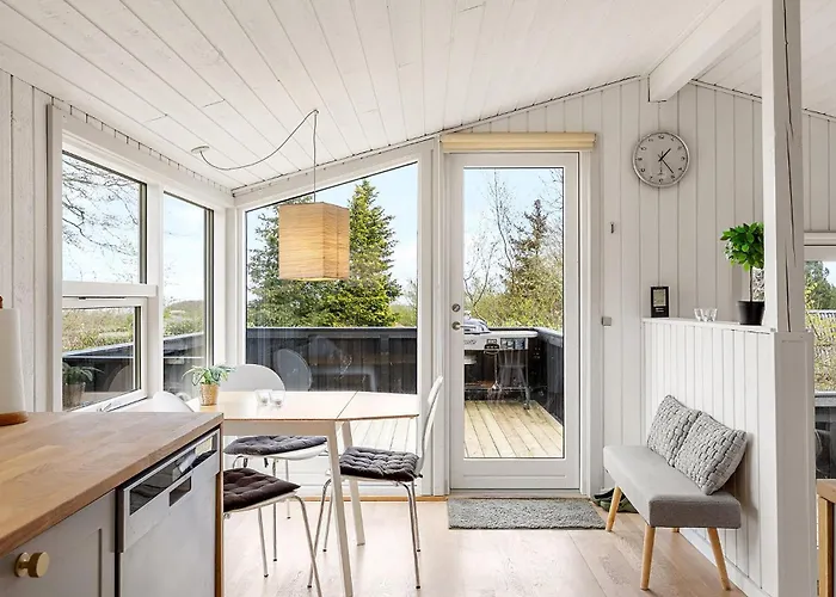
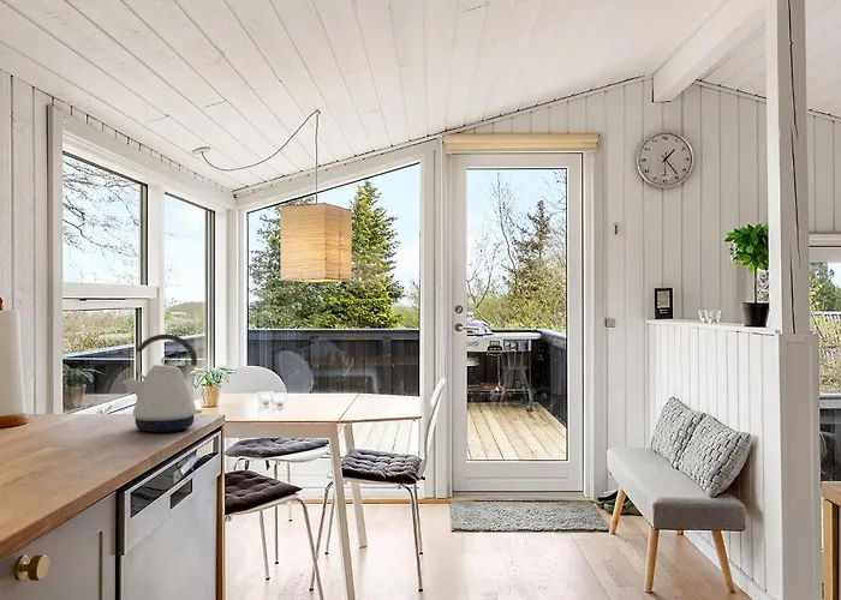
+ kettle (162, 380)
